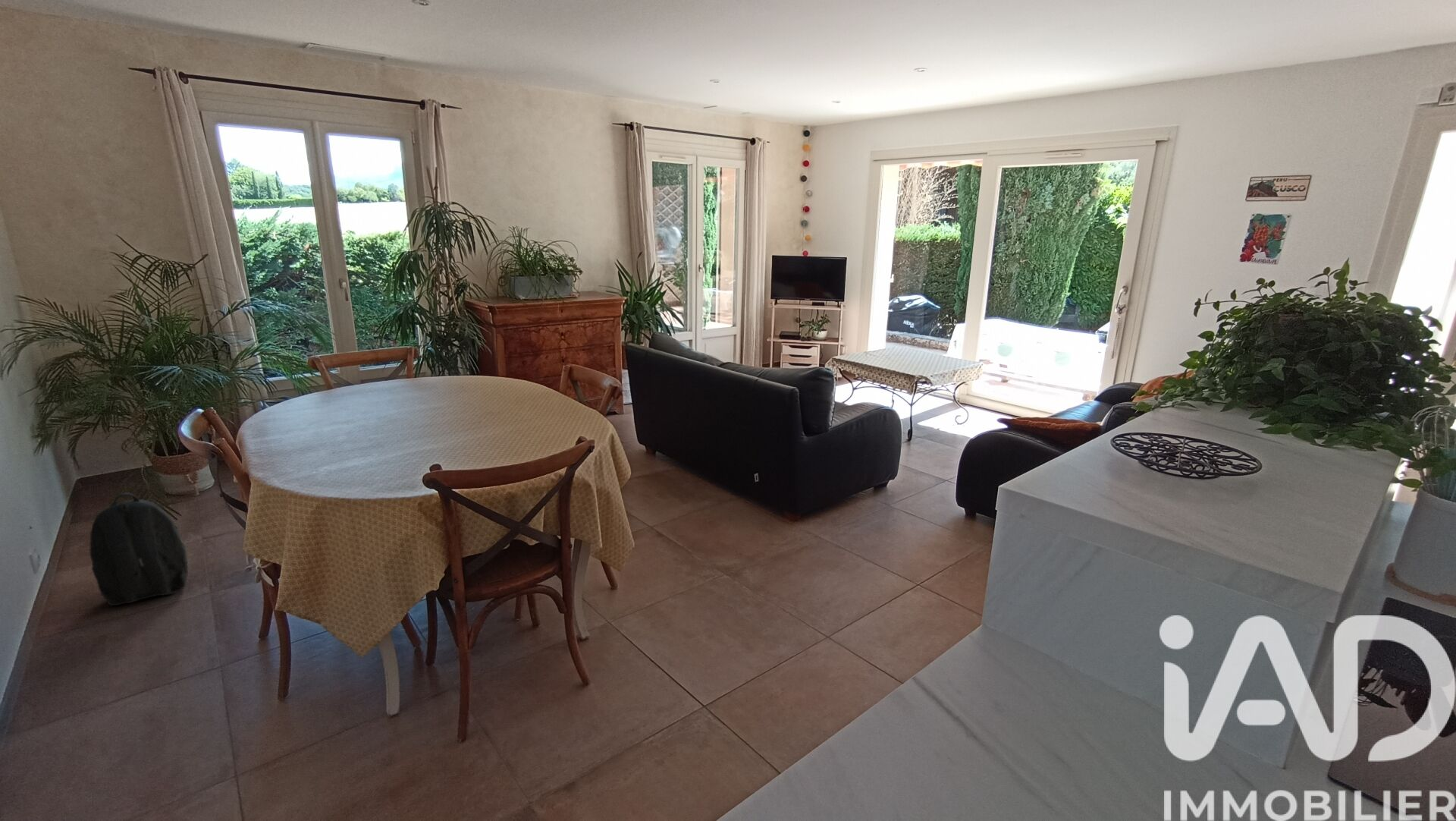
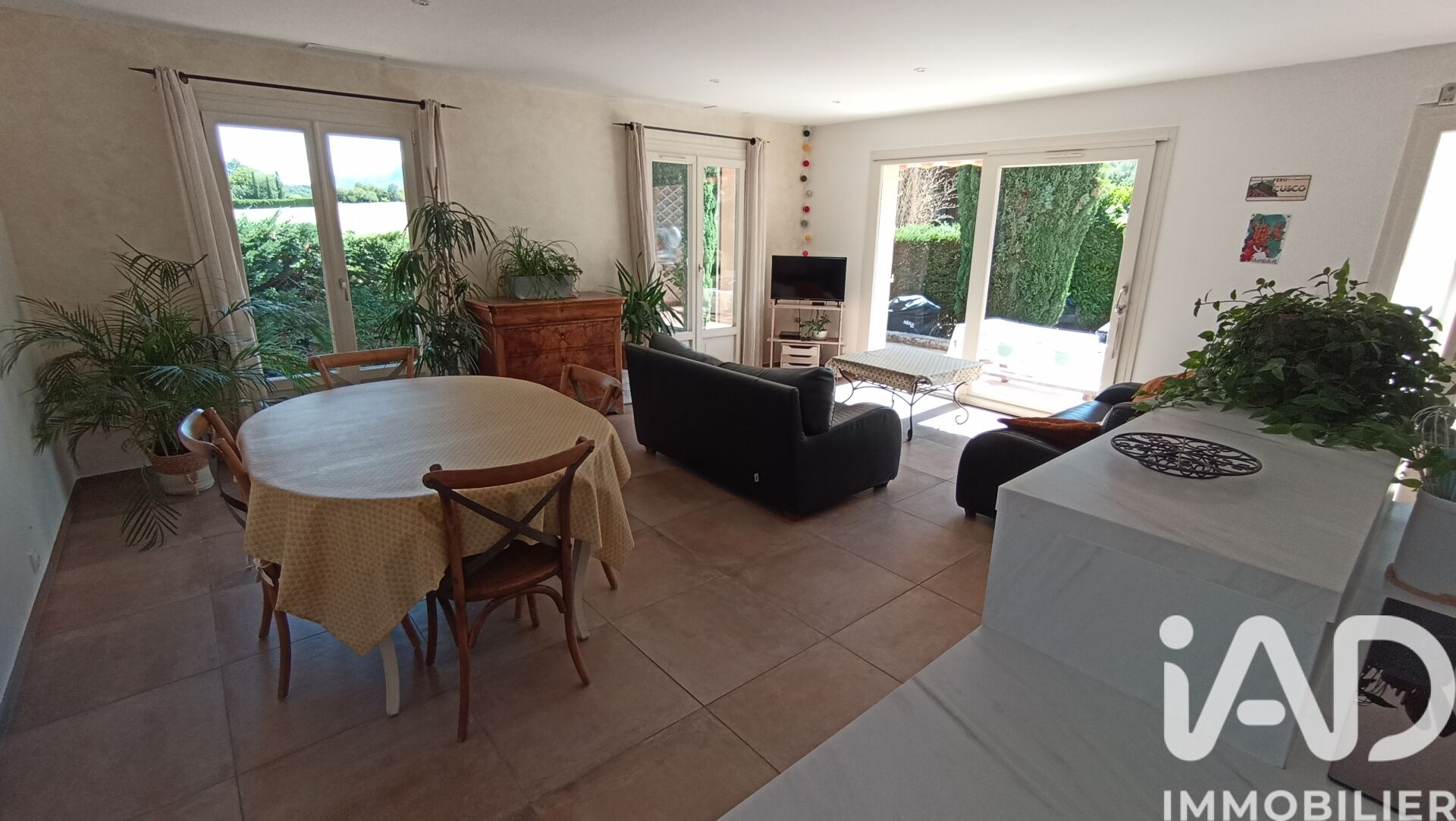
- backpack (137, 543)
